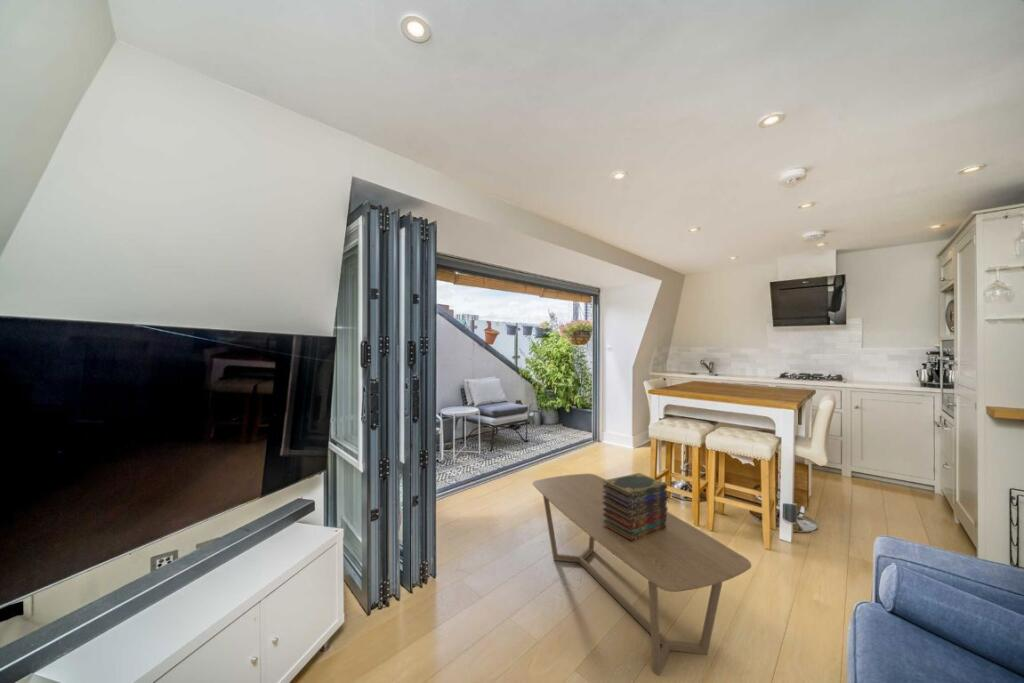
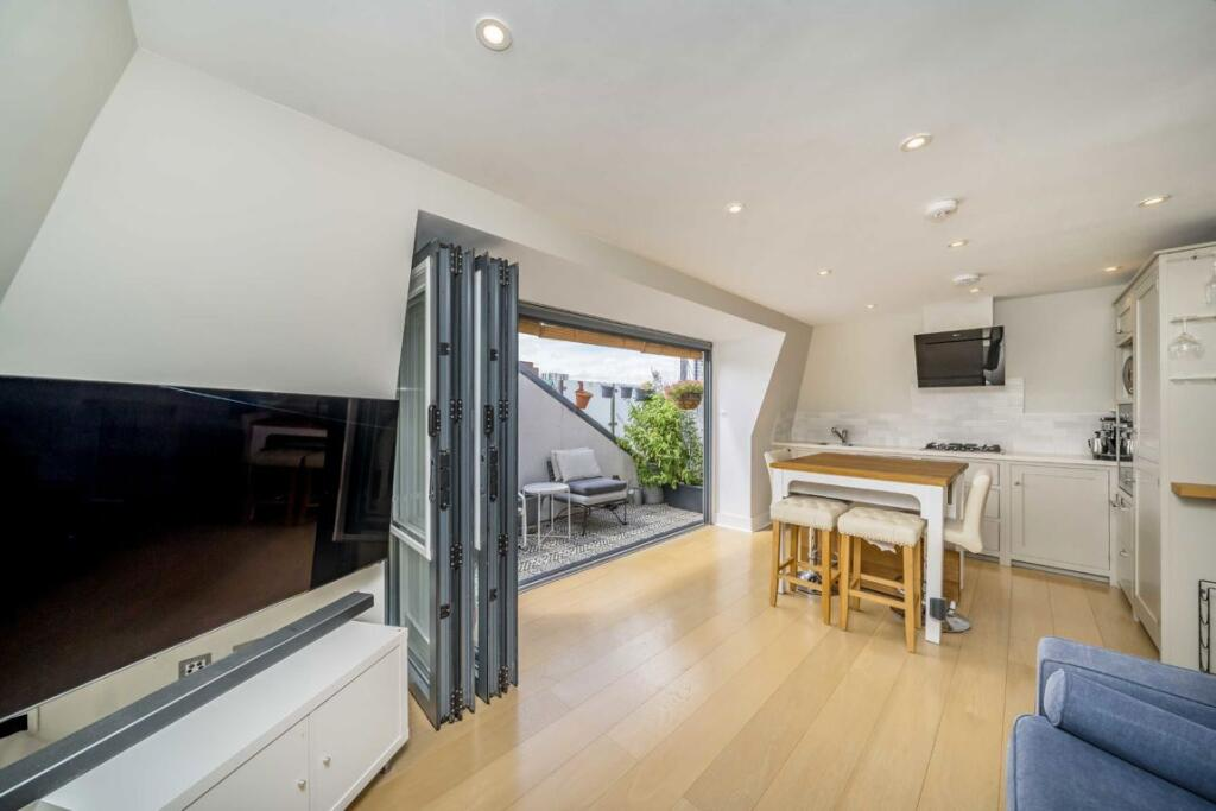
- coffee table (617, 555)
- book stack (634, 504)
